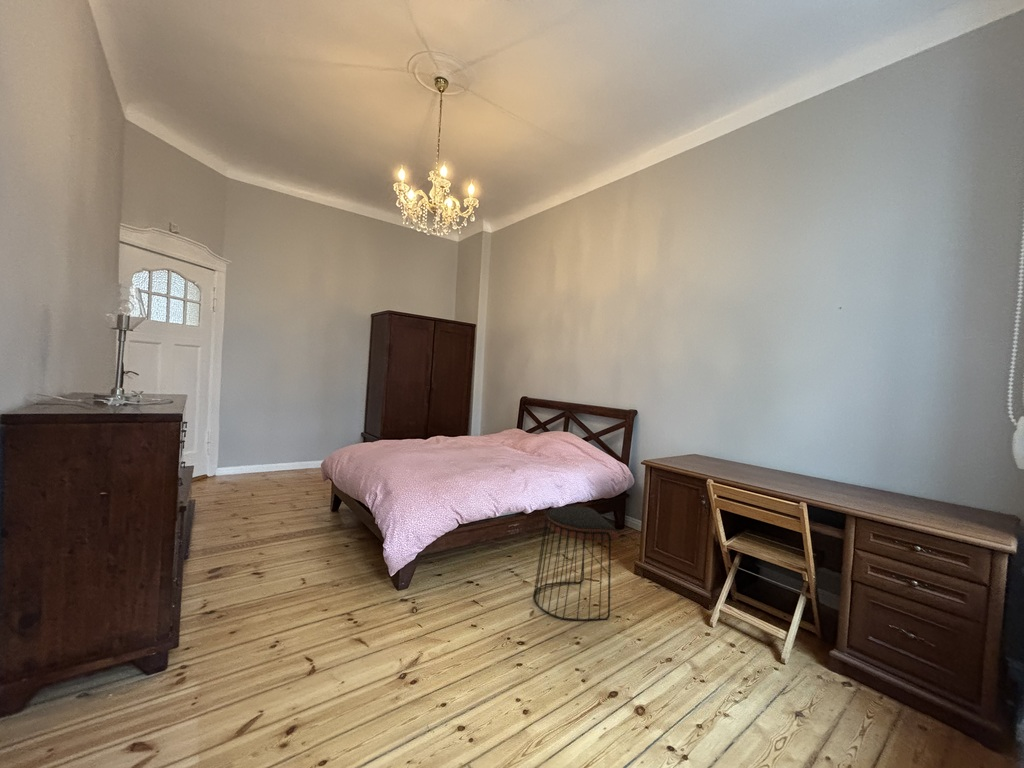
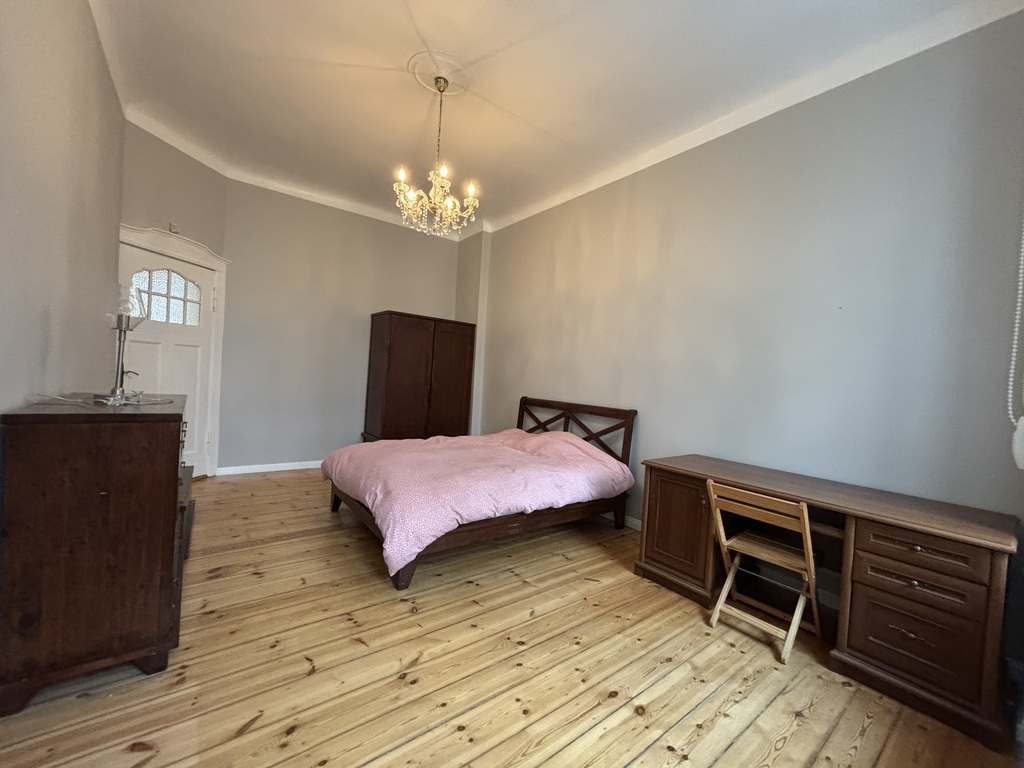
- stool (572, 558)
